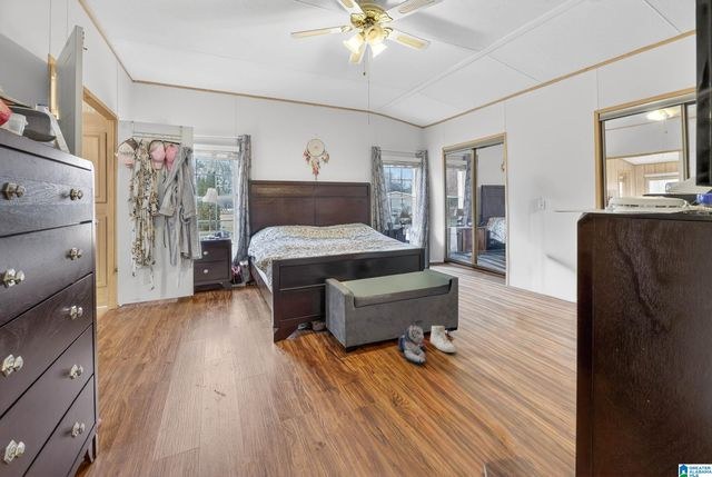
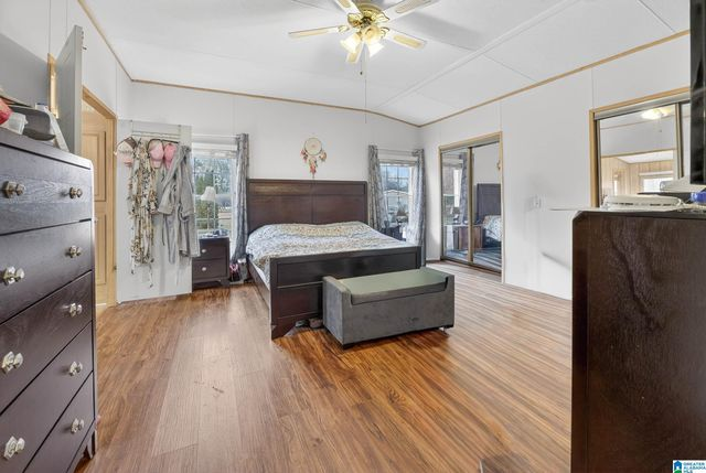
- plush toy (414, 338)
- sneaker (442, 336)
